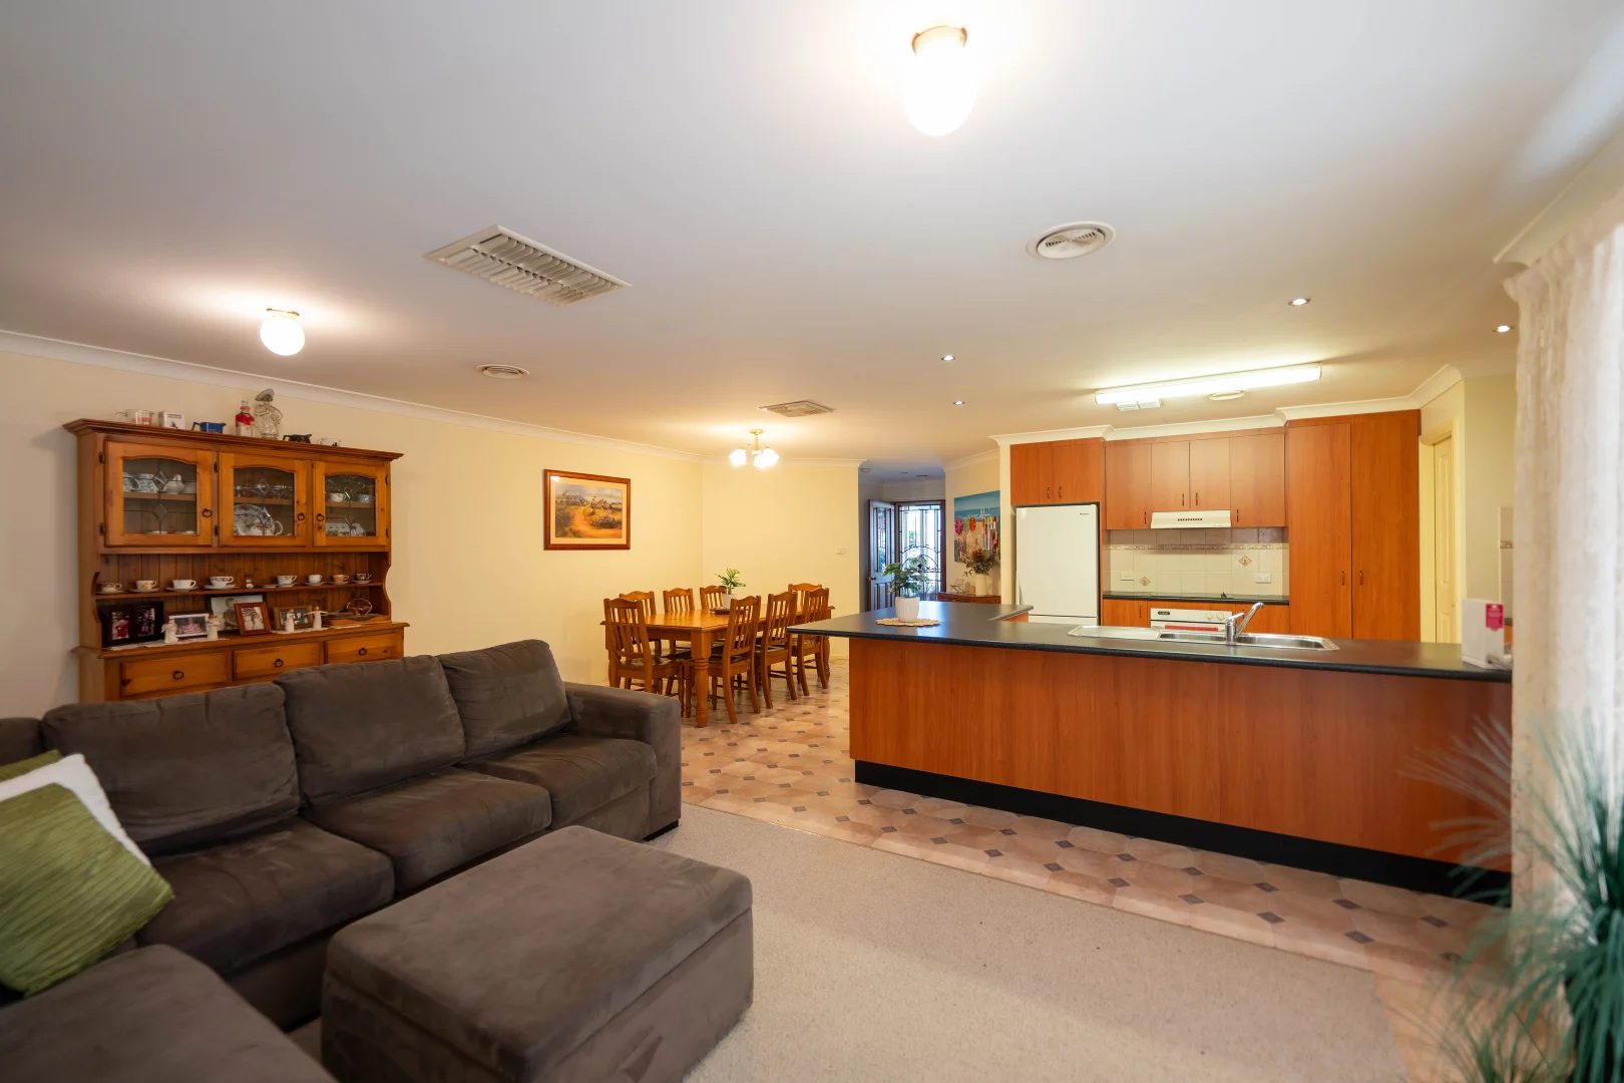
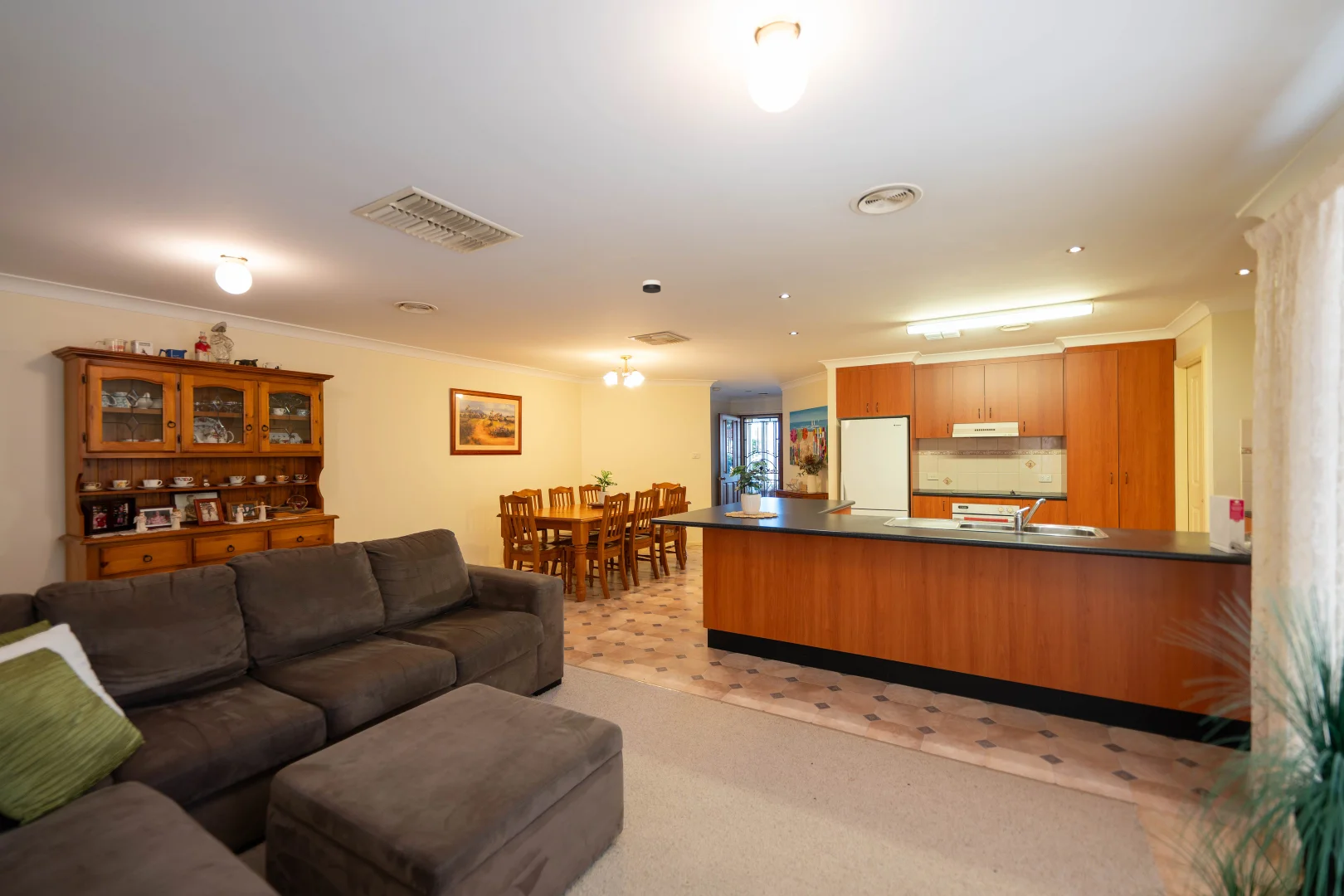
+ smoke detector (651, 286)
